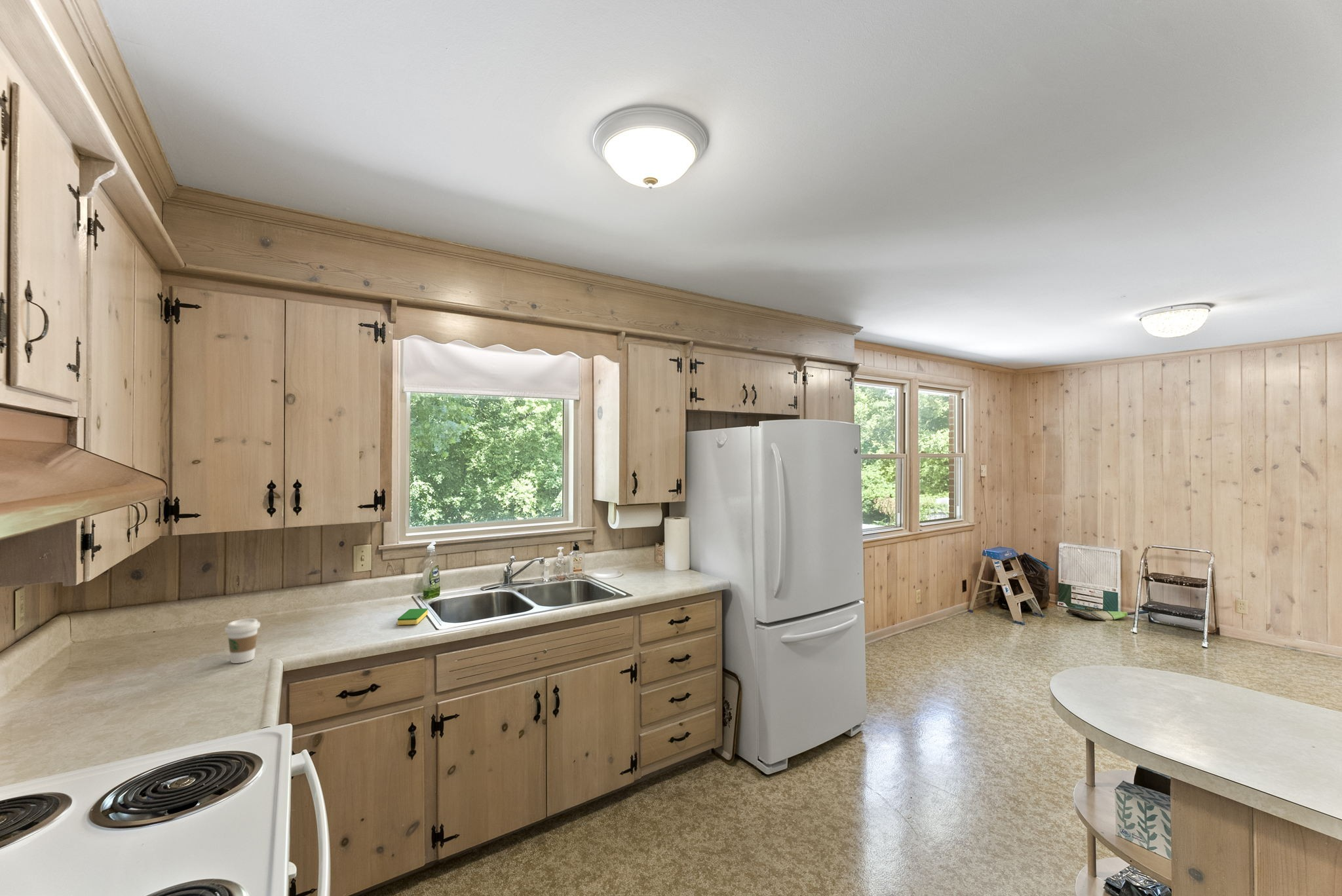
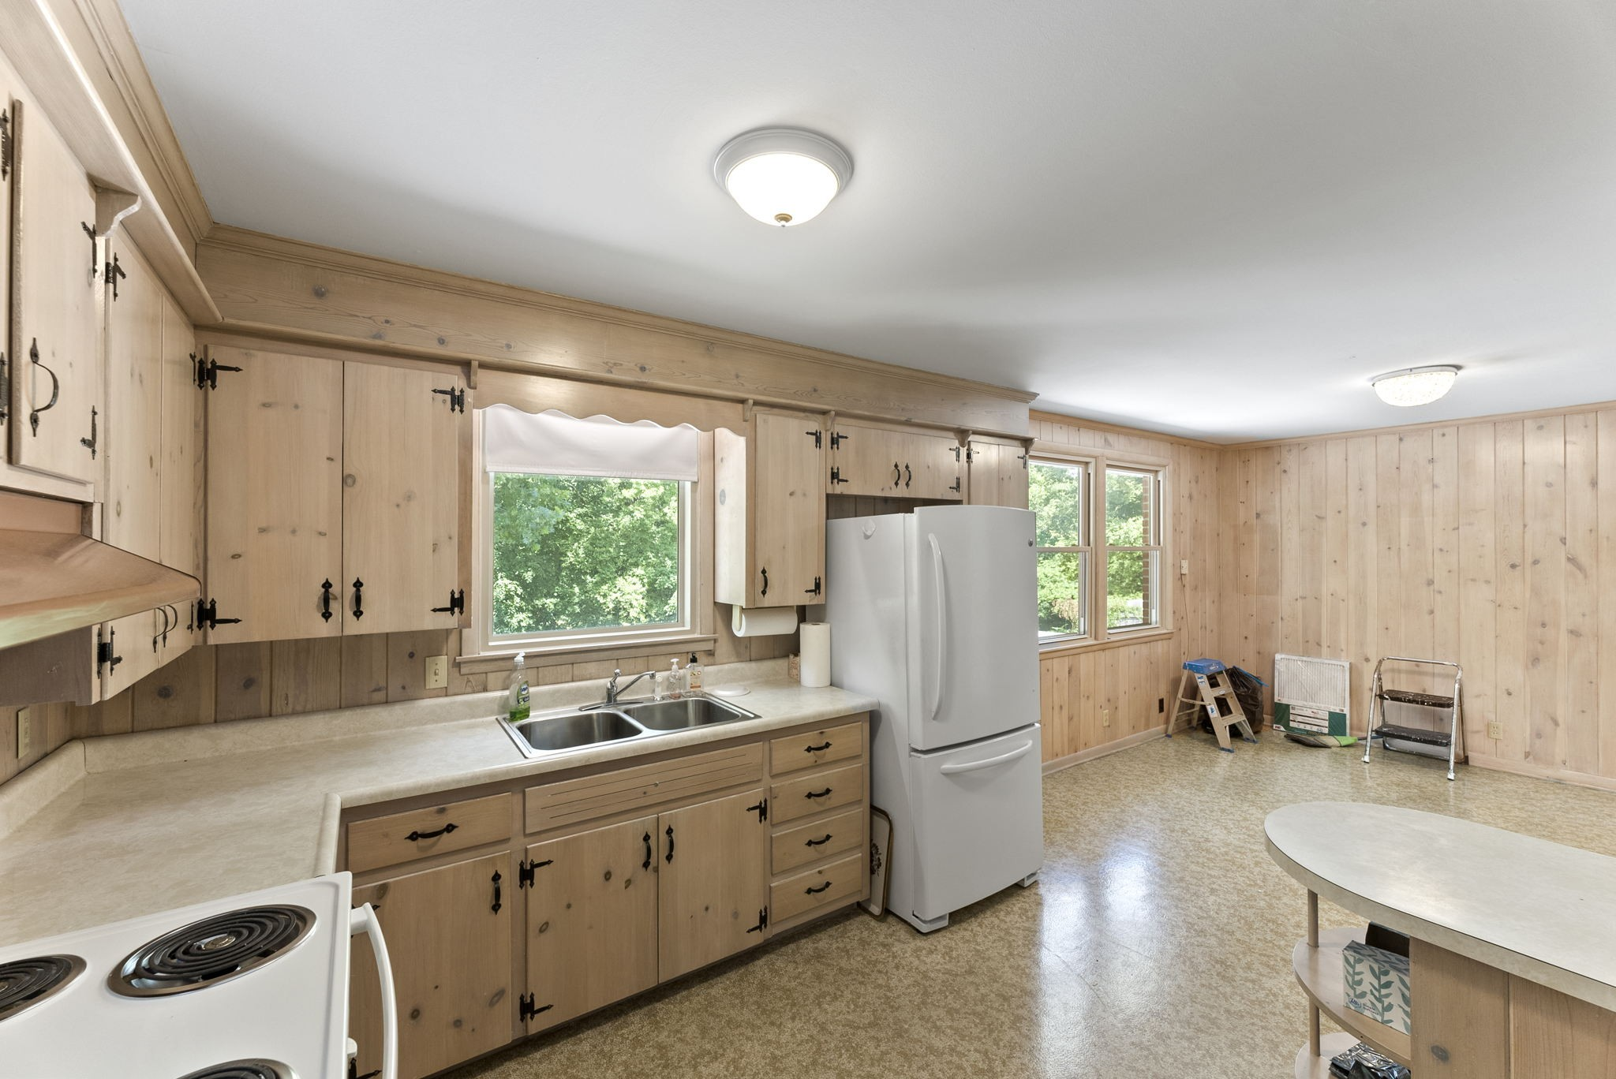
- dish sponge (413, 616)
- coffee cup (242, 641)
